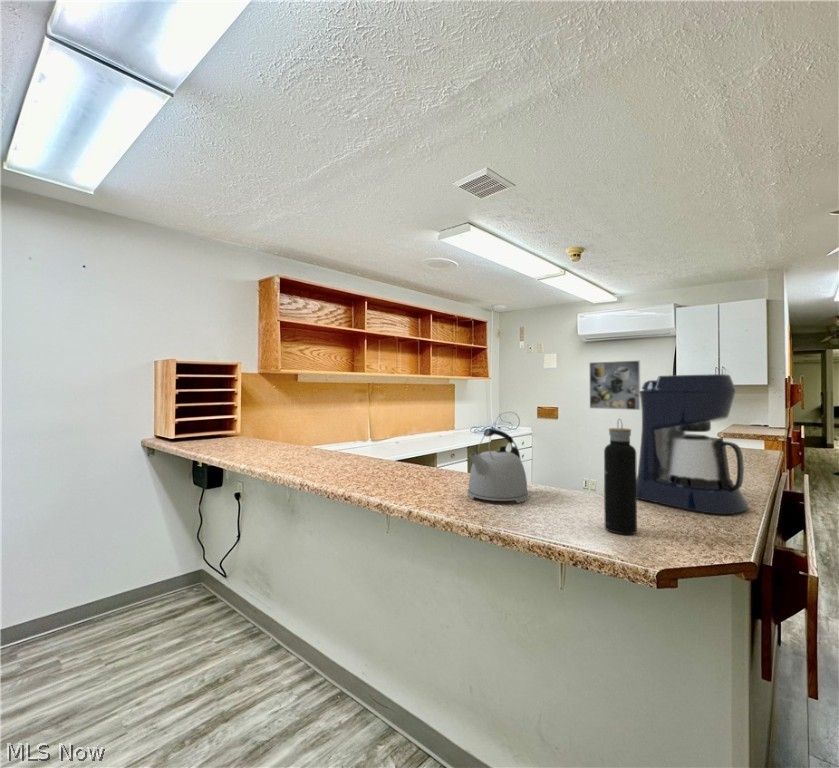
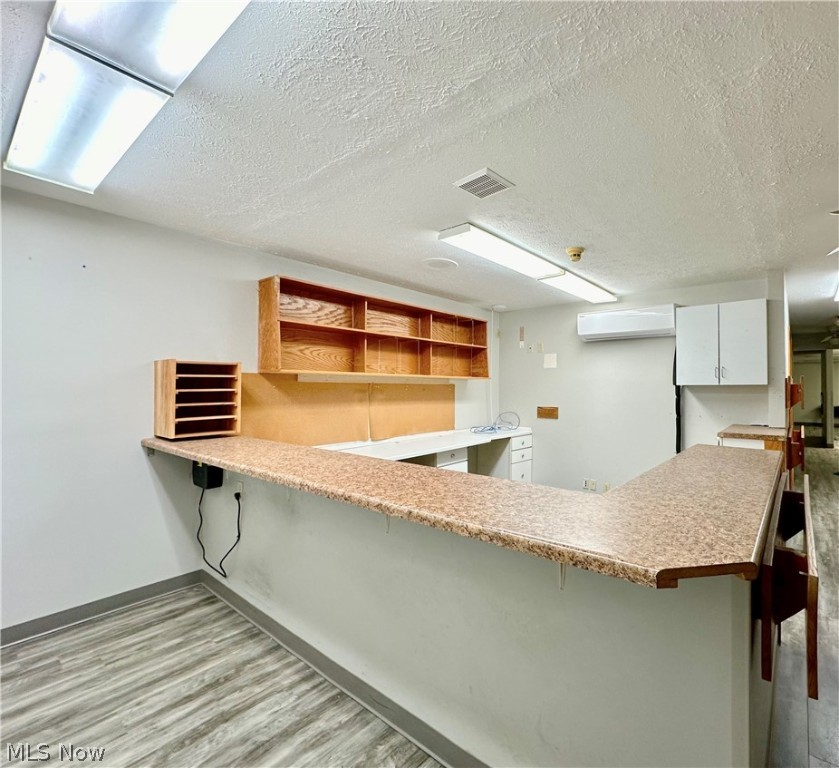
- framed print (614, 385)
- water bottle (620, 473)
- kettle (496, 462)
- coffee maker (687, 437)
